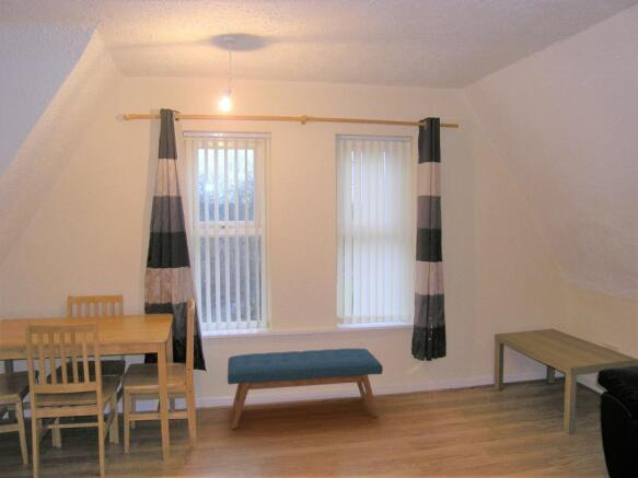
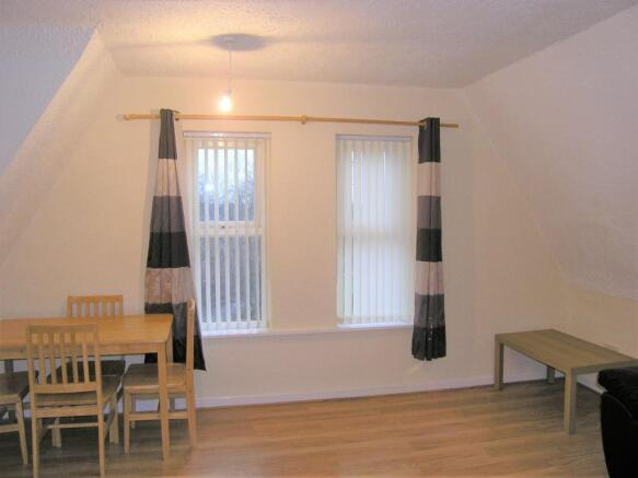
- bench (303, 384)
